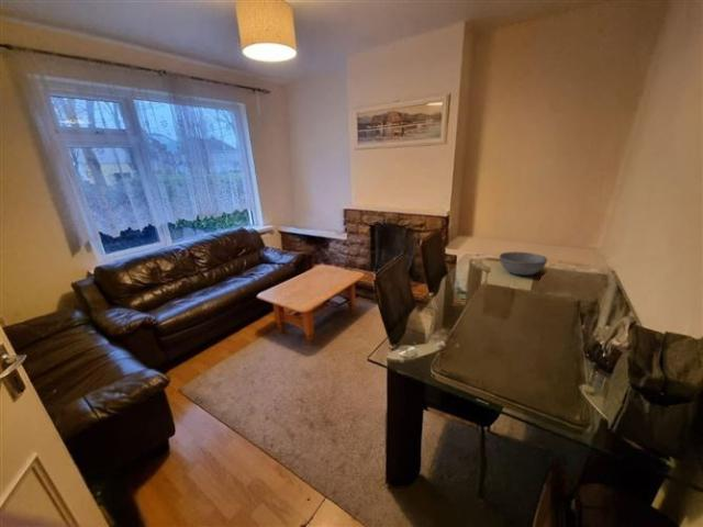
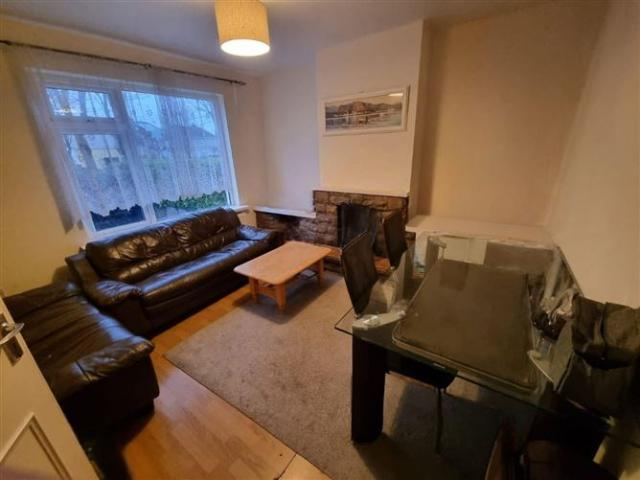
- bowl (521, 265)
